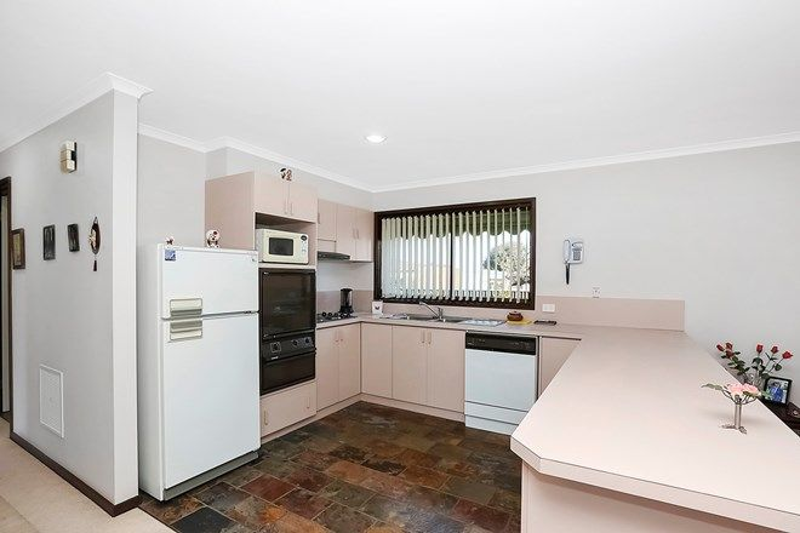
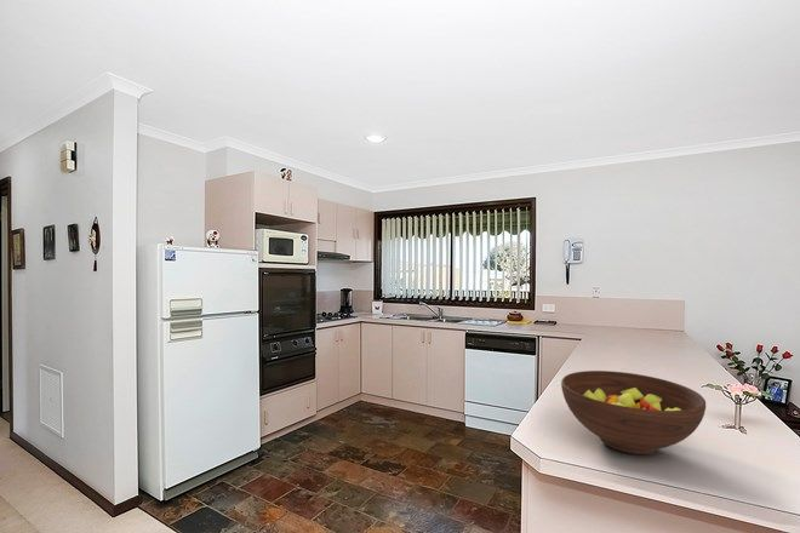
+ fruit bowl (627, 415)
